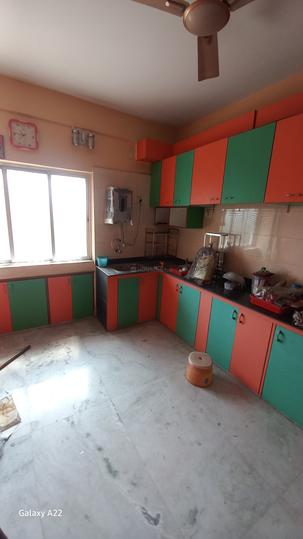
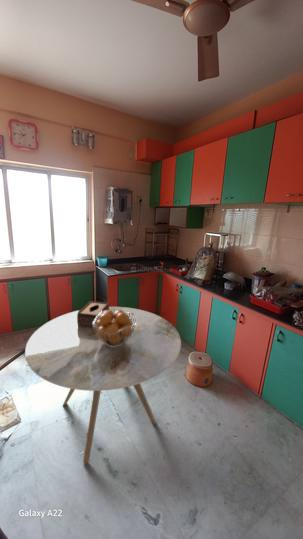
+ dining table (107, 376)
+ tissue box (93, 313)
+ fruit basket (114, 327)
